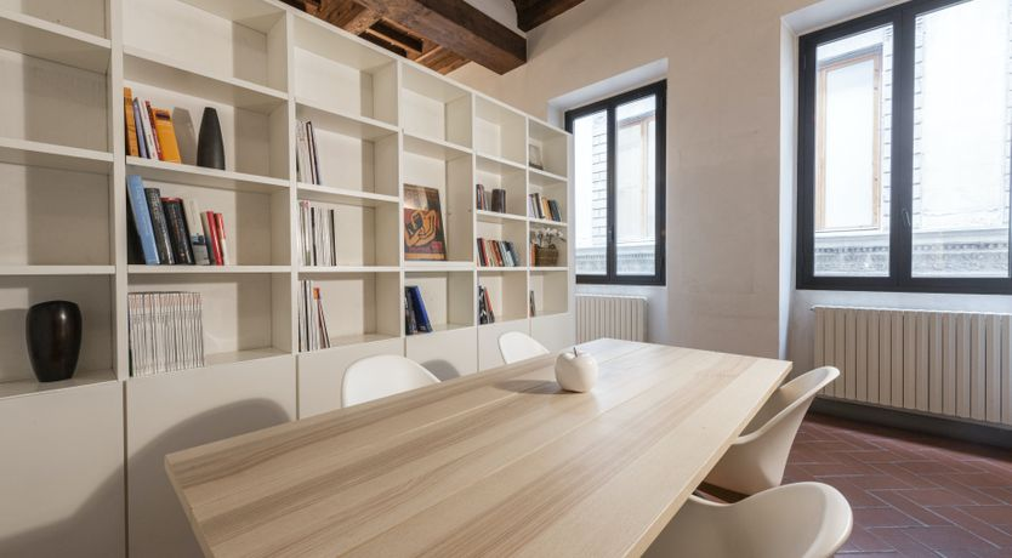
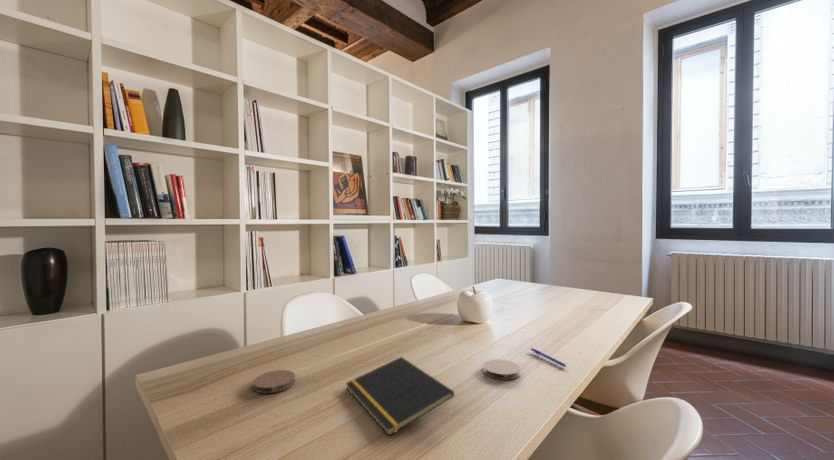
+ coaster (274, 380)
+ notepad (396, 389)
+ pen (548, 357)
+ coaster (501, 369)
